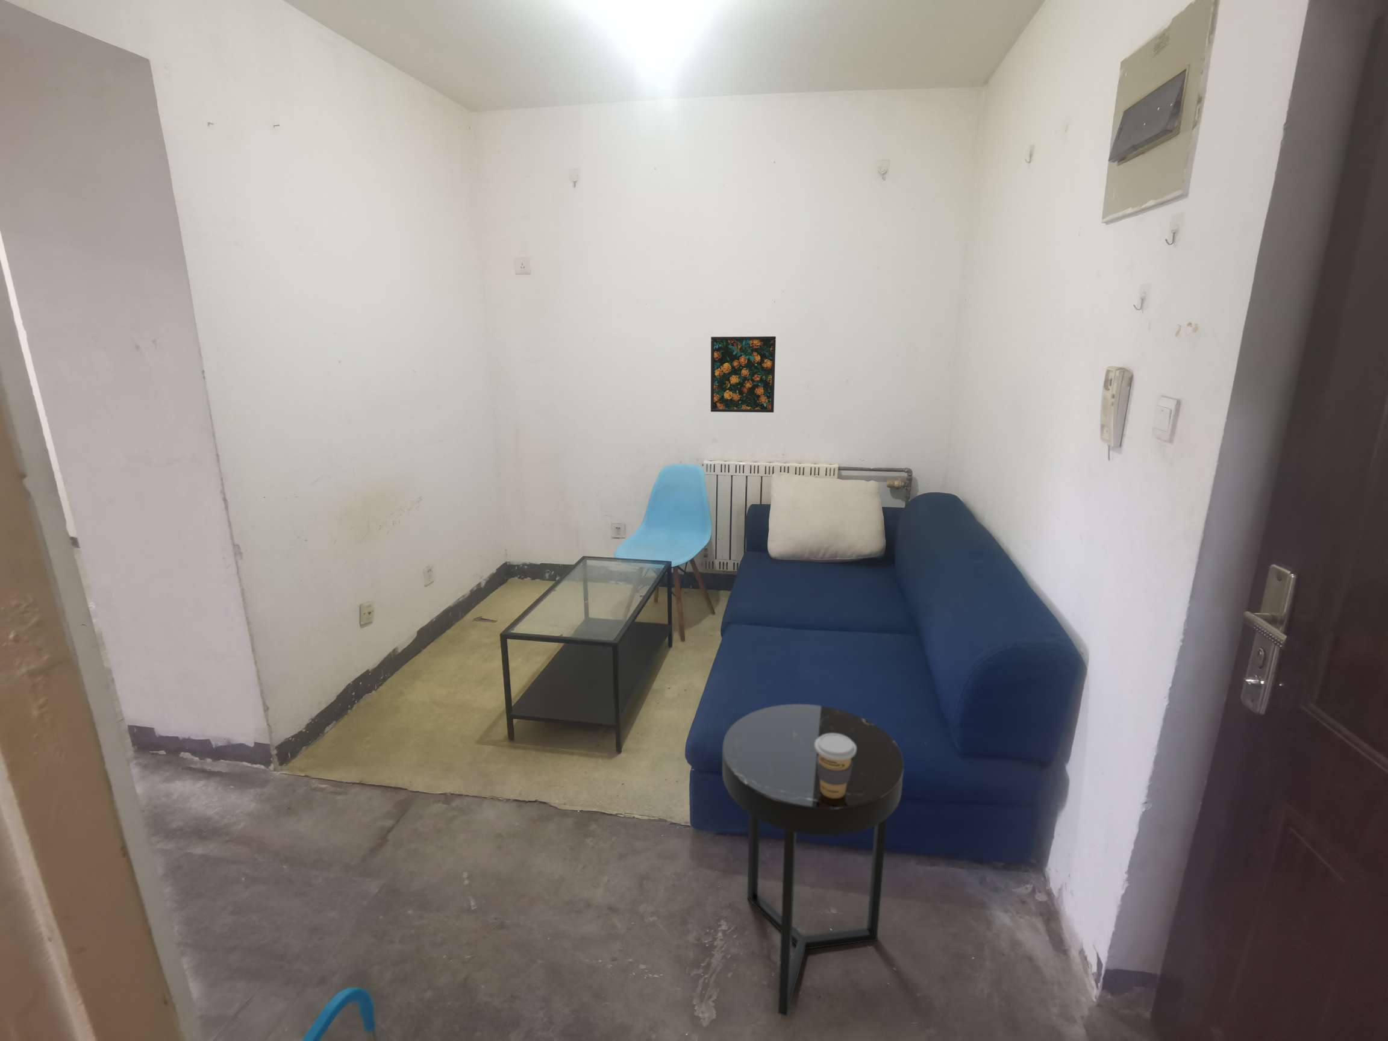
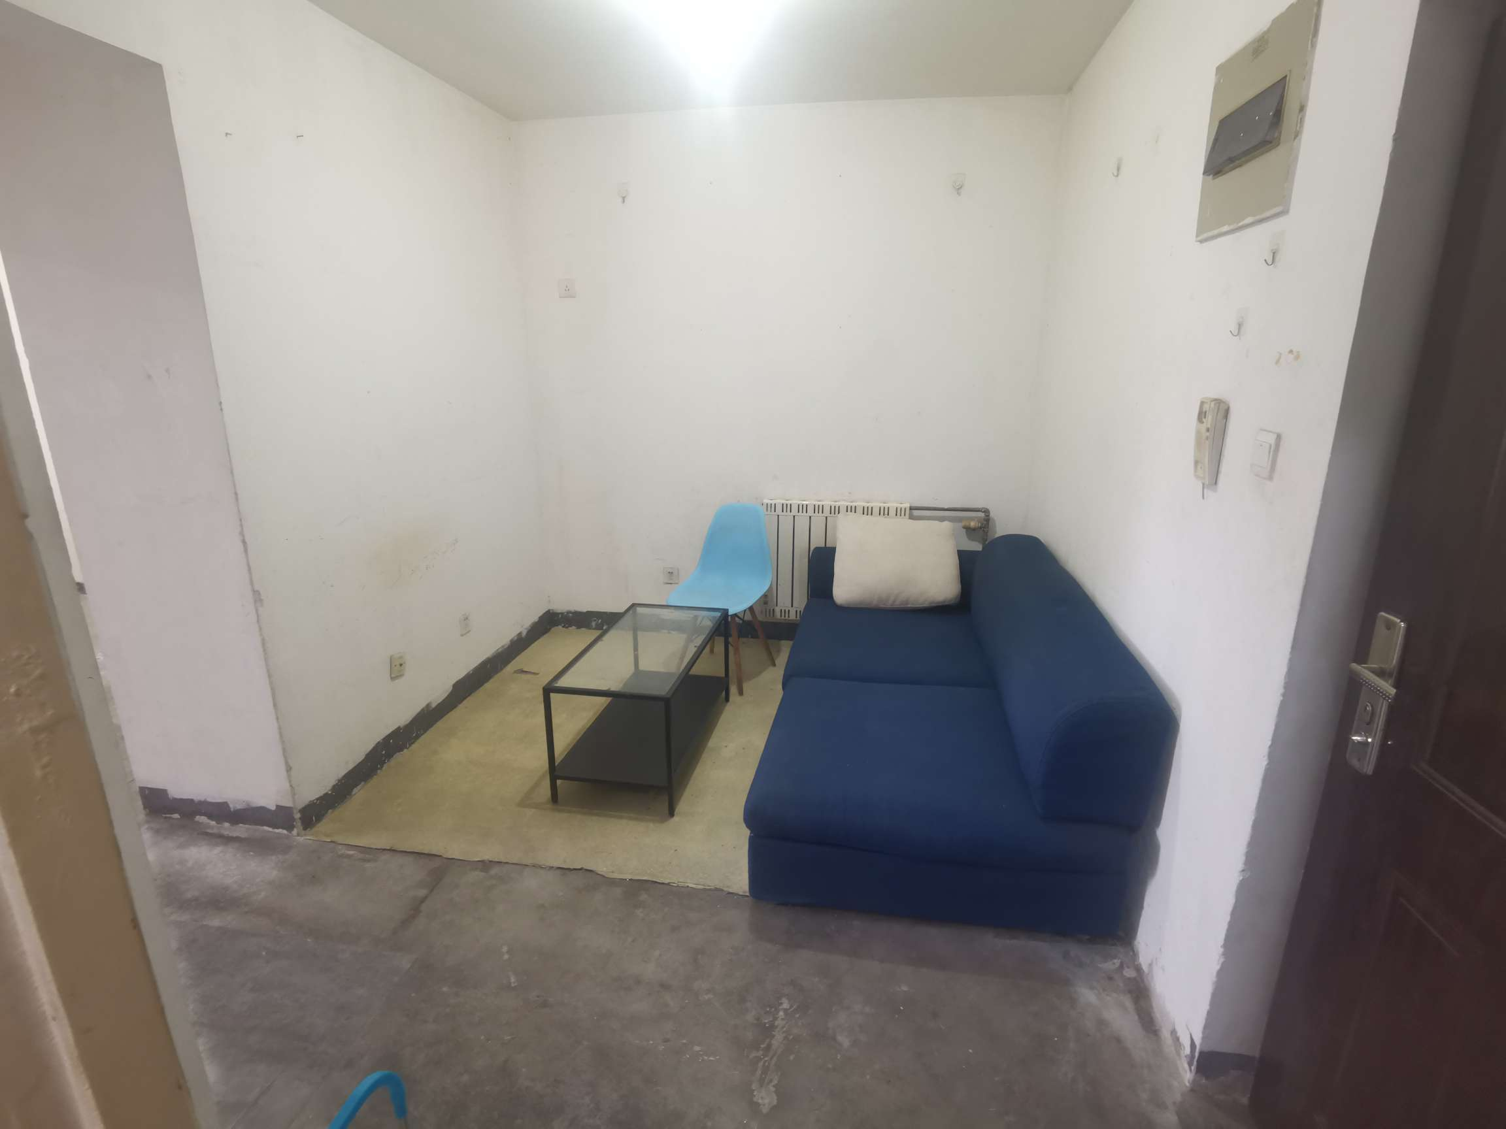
- side table (796, 850)
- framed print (742, 375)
- coffee cup (834, 765)
